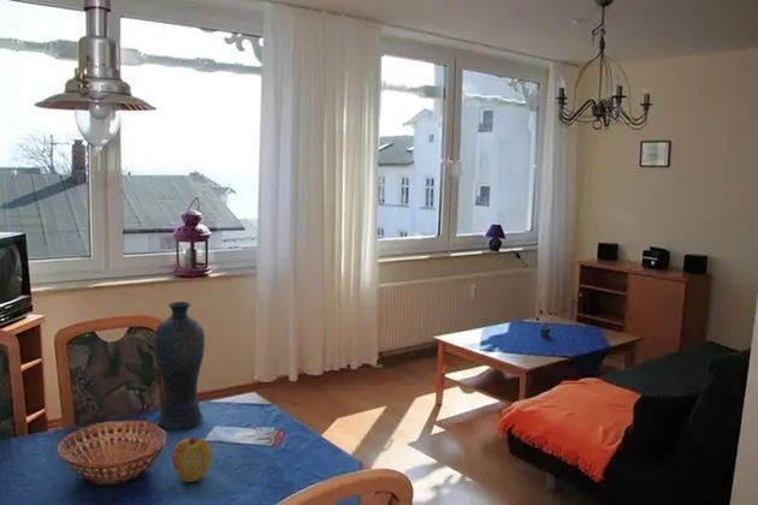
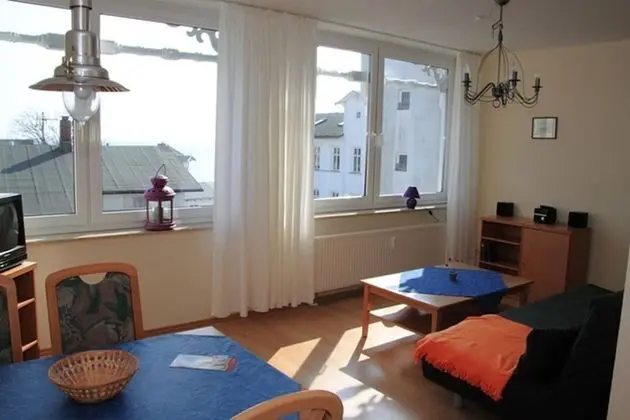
- apple (191, 458)
- vase (179, 363)
